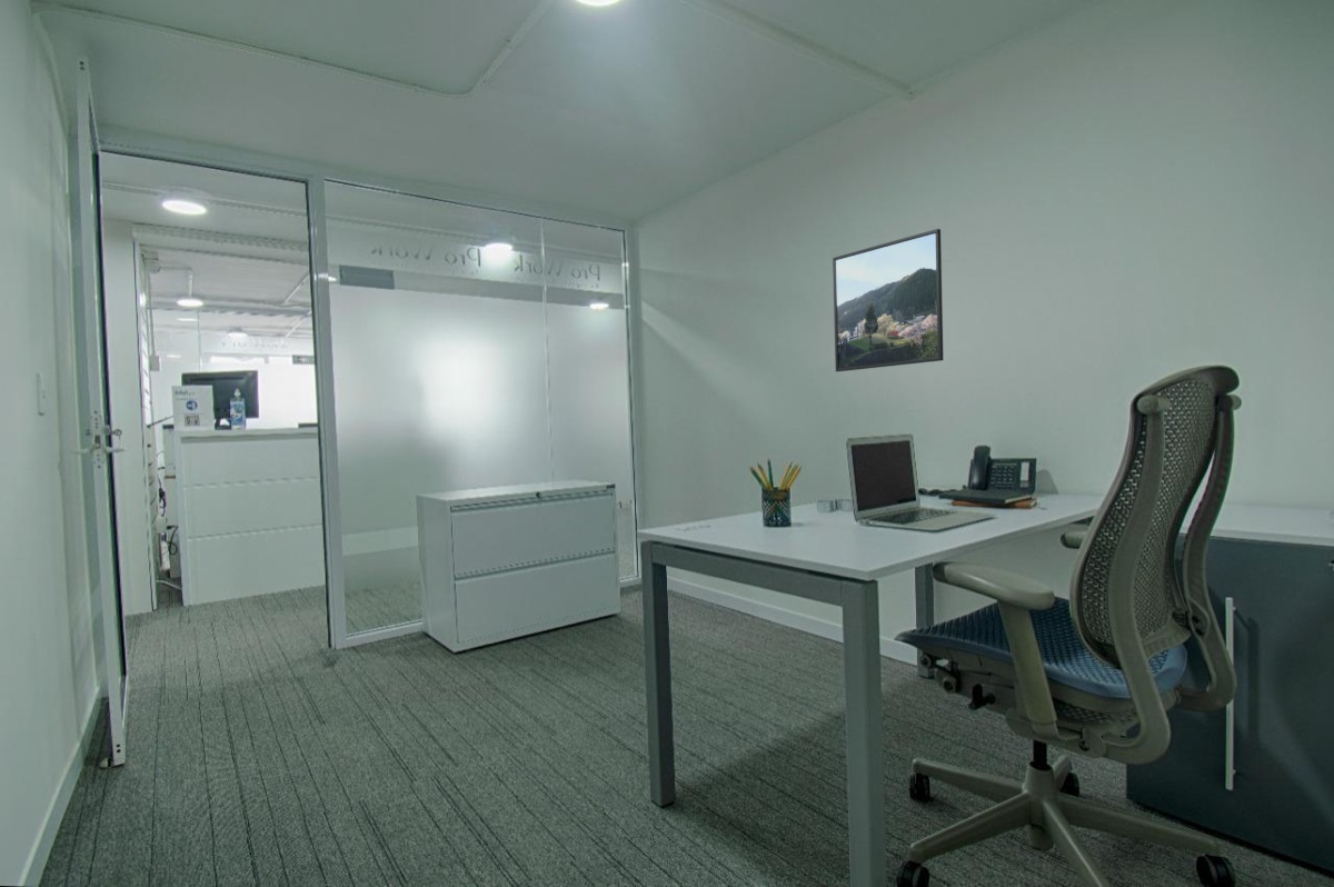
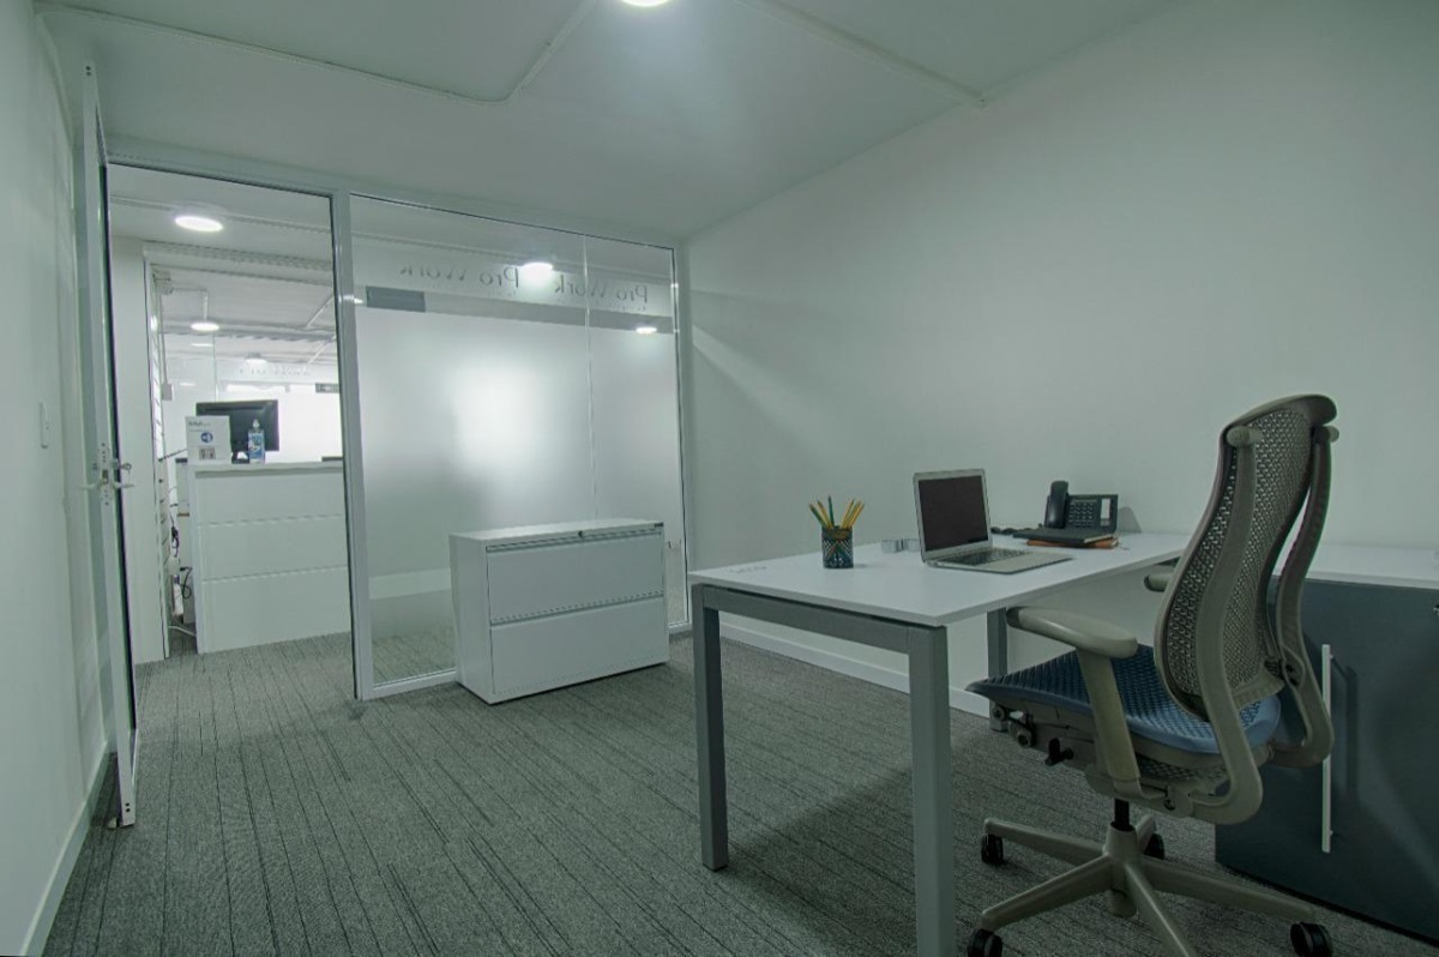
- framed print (884, 305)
